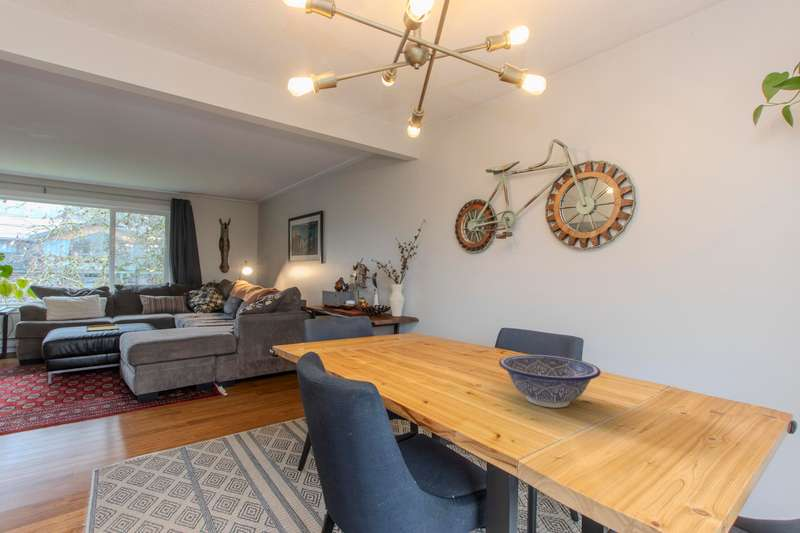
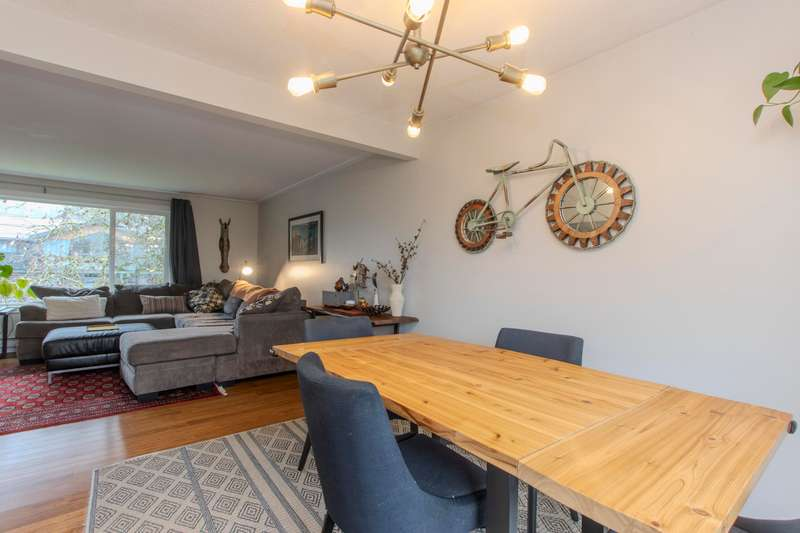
- decorative bowl (547, 382)
